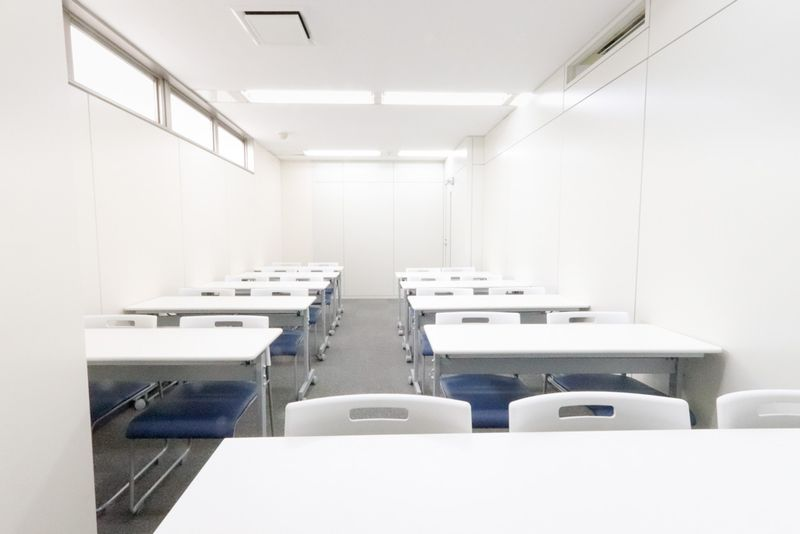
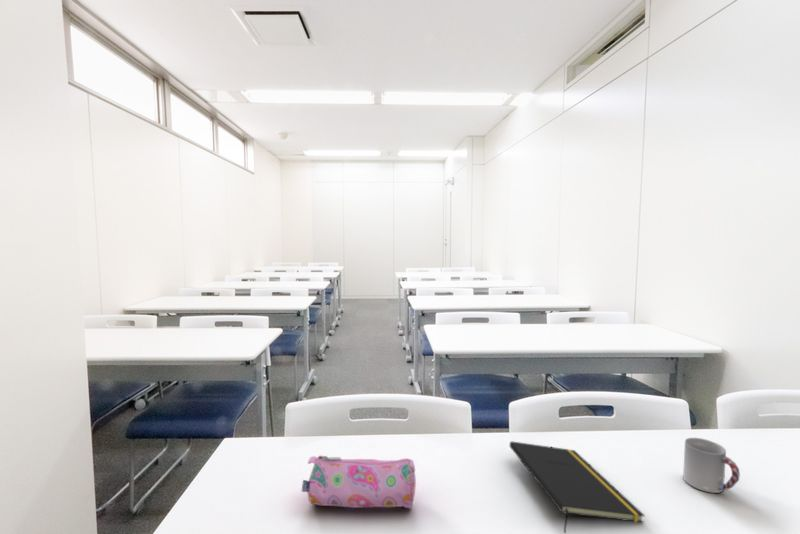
+ notepad (568, 477)
+ cup (711, 468)
+ pencil case (361, 480)
